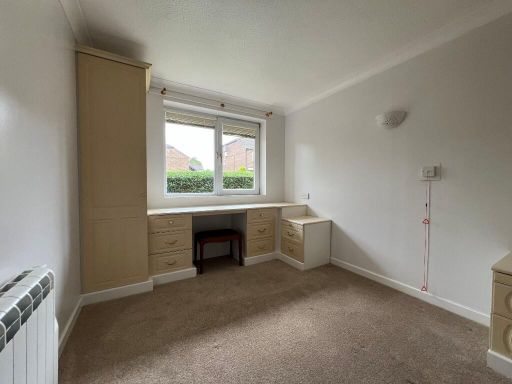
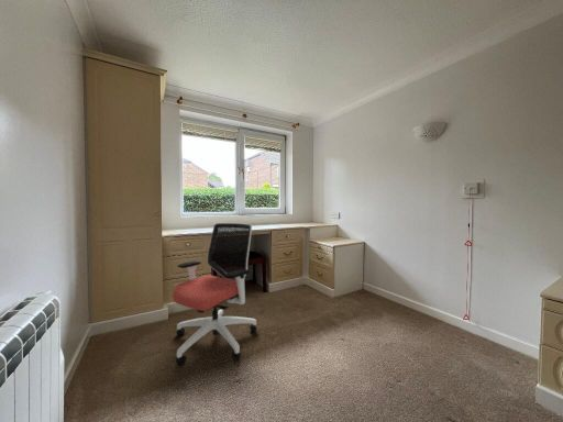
+ office chair (212, 284)
